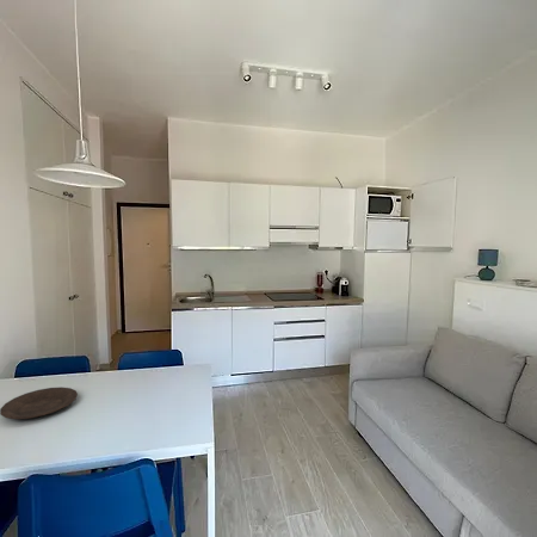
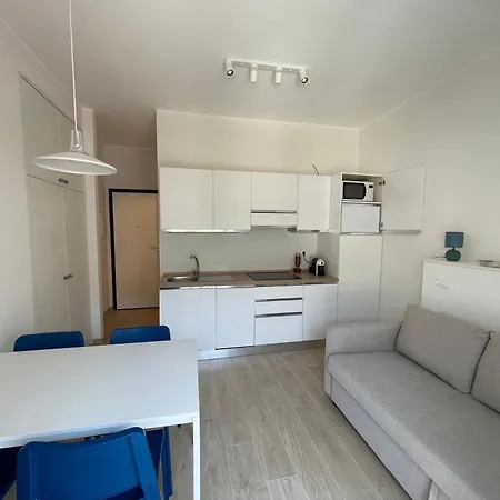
- plate (41, 403)
